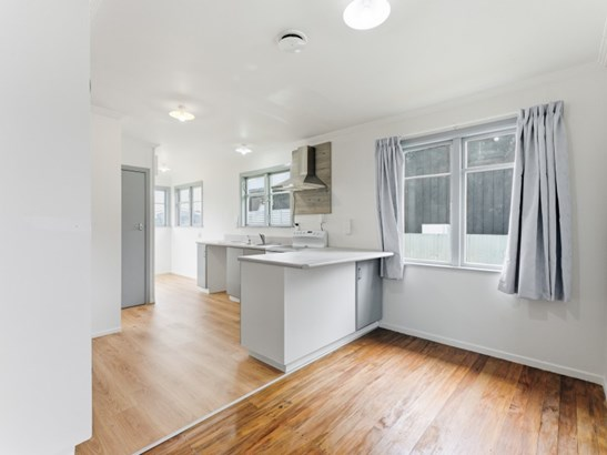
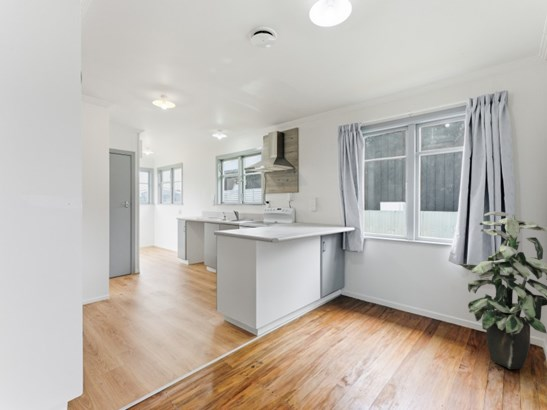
+ indoor plant (504, 286)
